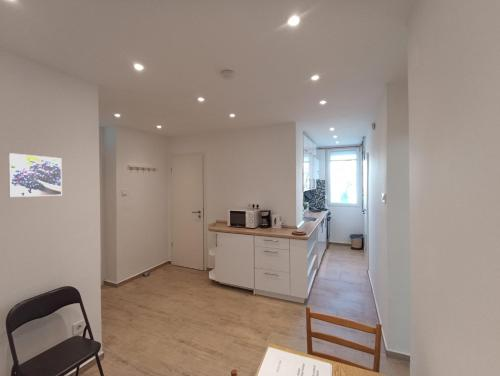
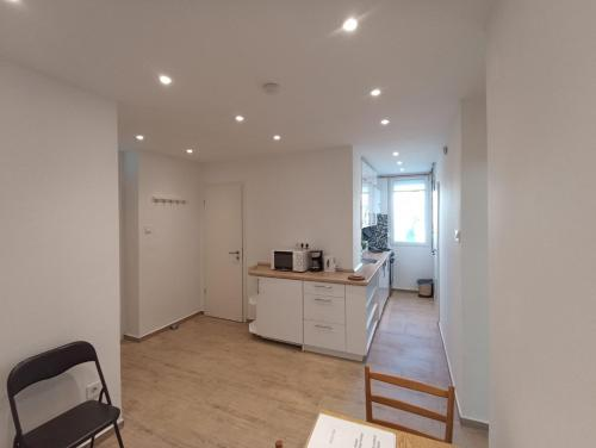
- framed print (37, 176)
